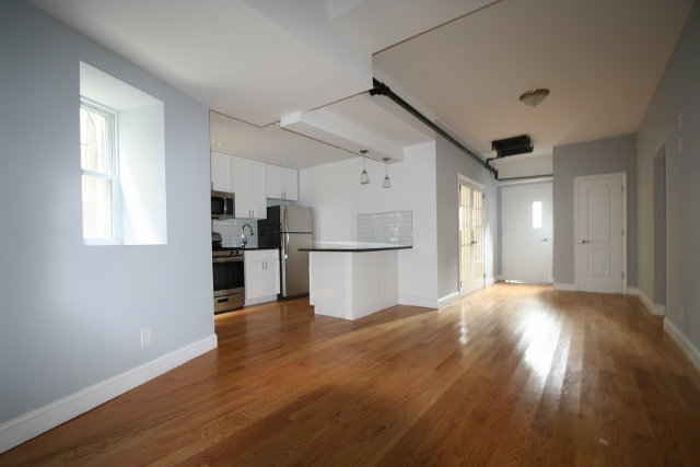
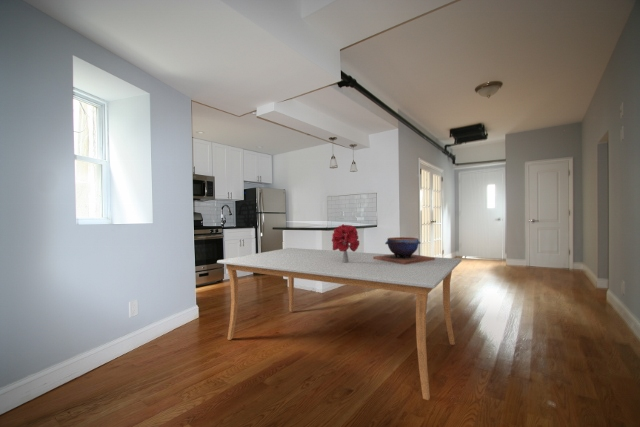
+ dining table (338, 283)
+ decorative bowl (403, 248)
+ bouquet (345, 243)
